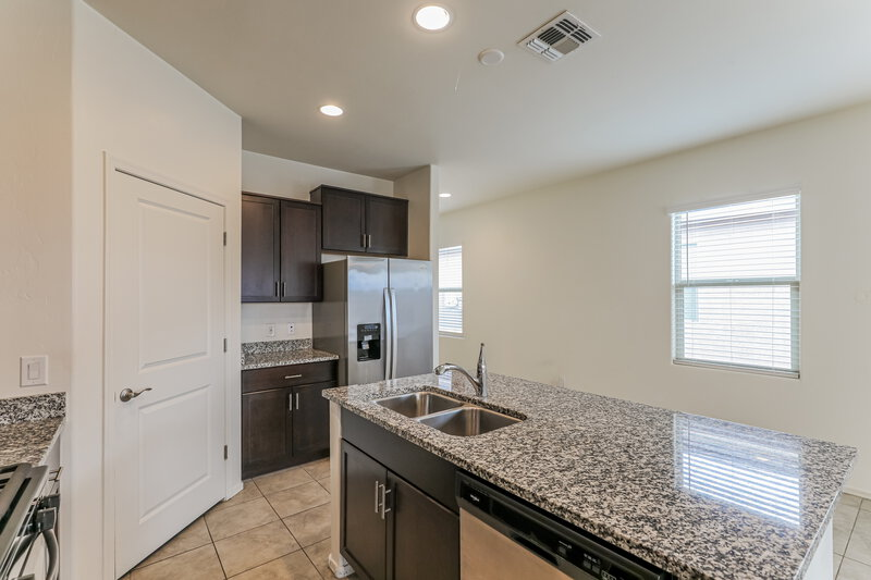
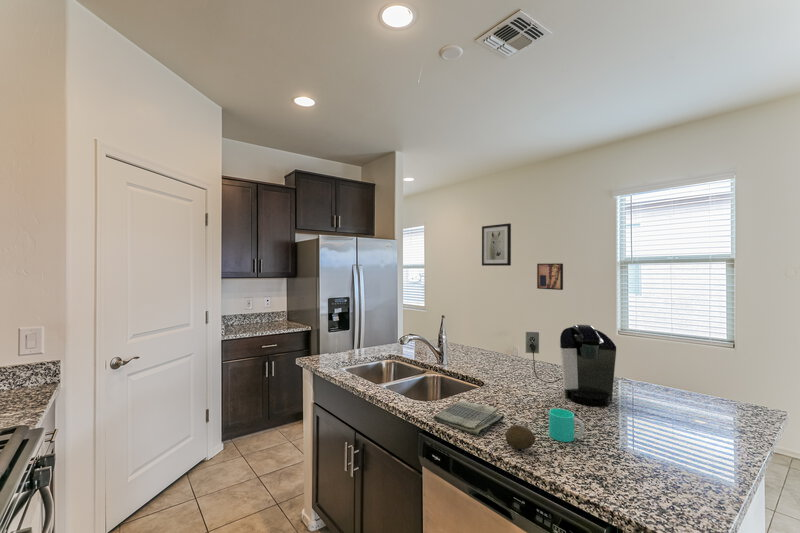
+ fruit (519, 437)
+ dish towel (469, 415)
+ coffee maker (570, 360)
+ cup (566, 425)
+ wall art (549, 276)
+ wall art (495, 245)
